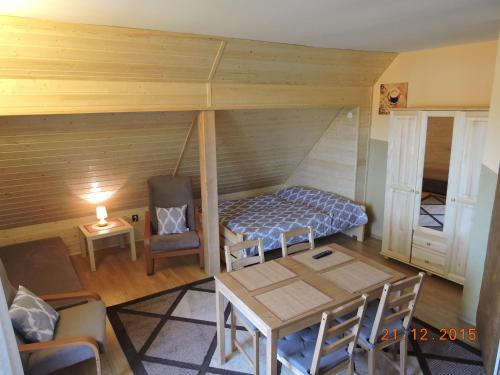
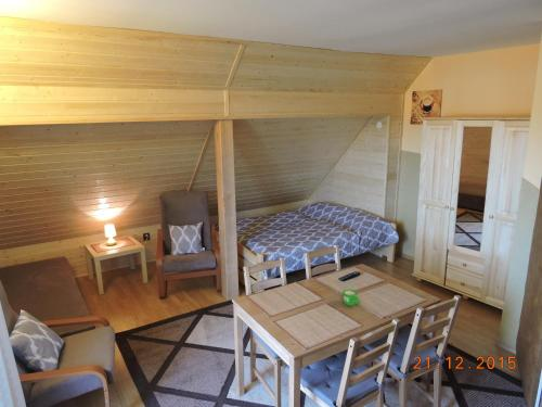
+ mug (351, 298)
